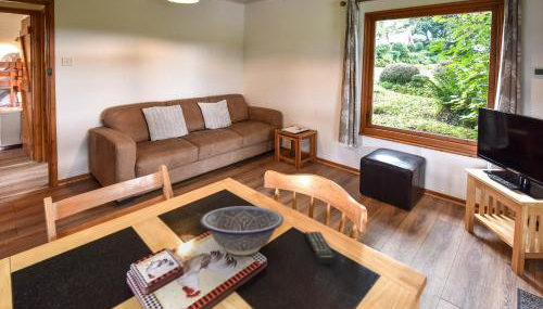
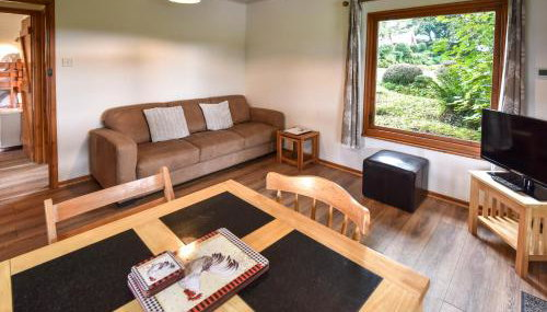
- remote control (318, 245)
- decorative bowl (242, 232)
